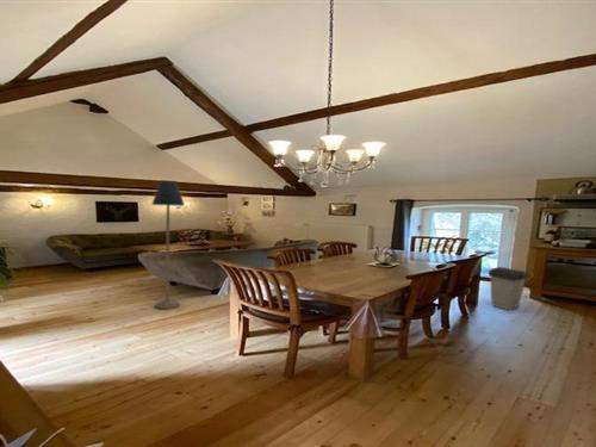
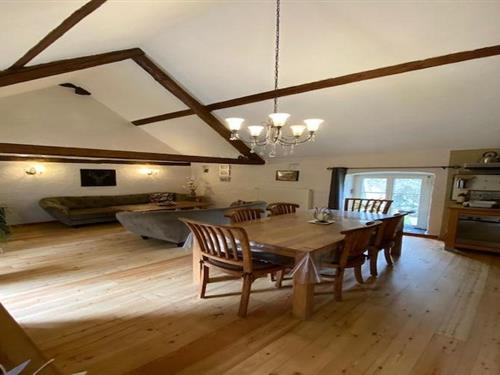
- trash can (507, 287)
- floor lamp (168, 243)
